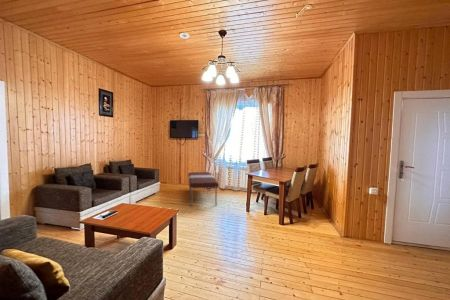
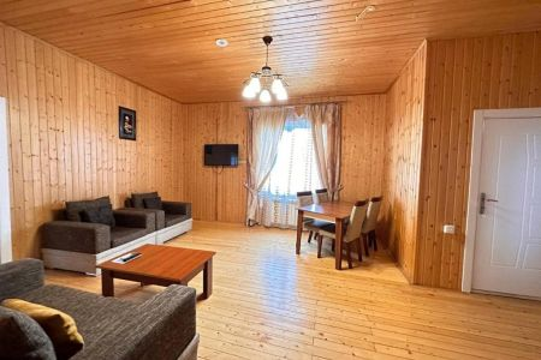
- bench (201, 186)
